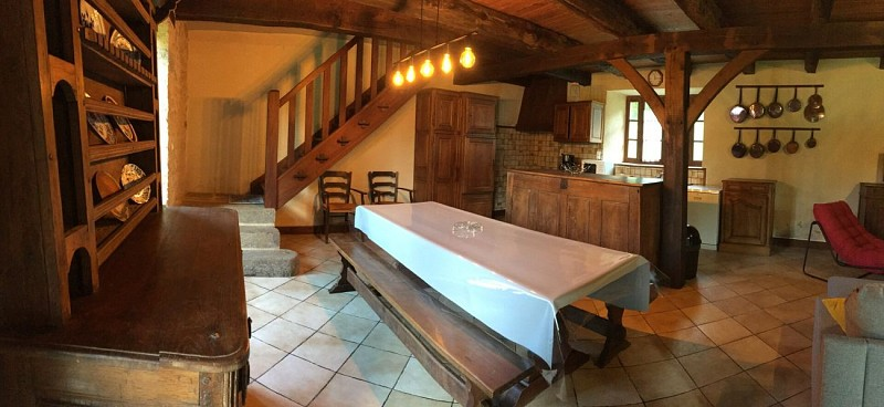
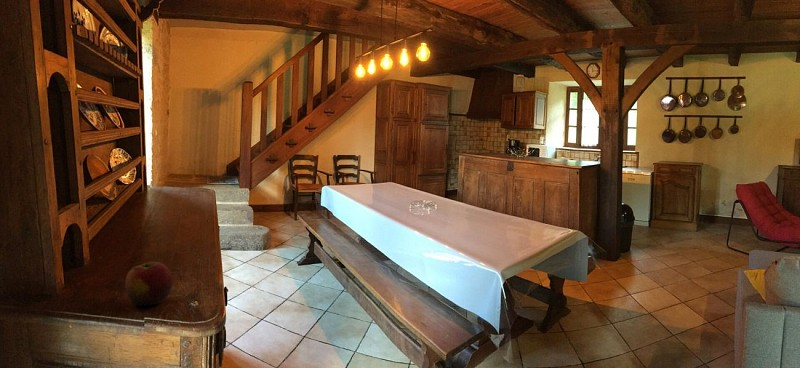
+ apple (149, 283)
